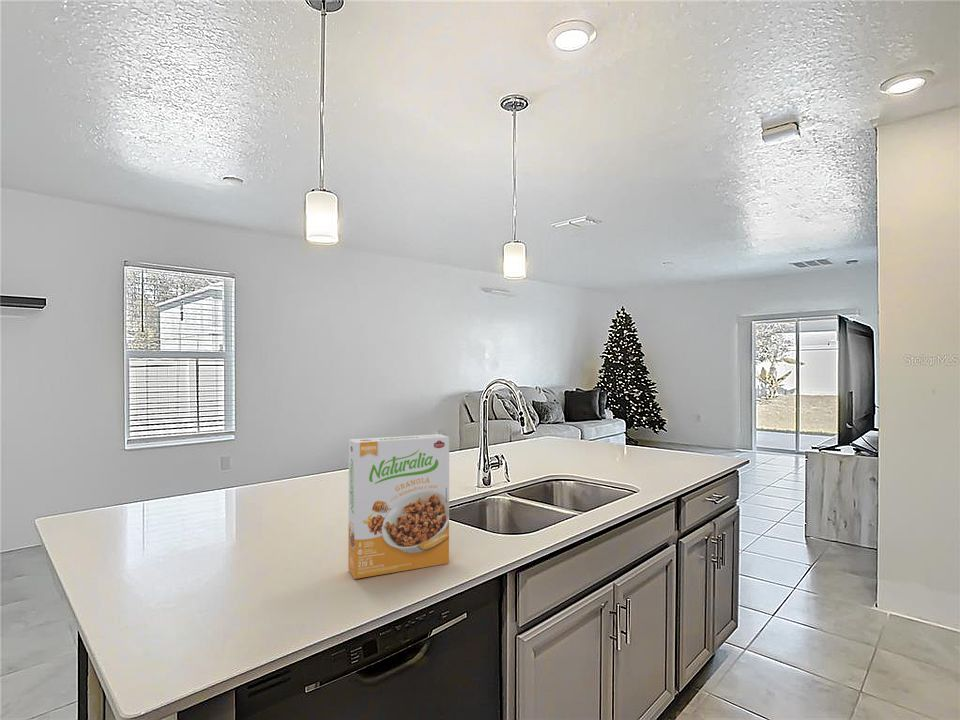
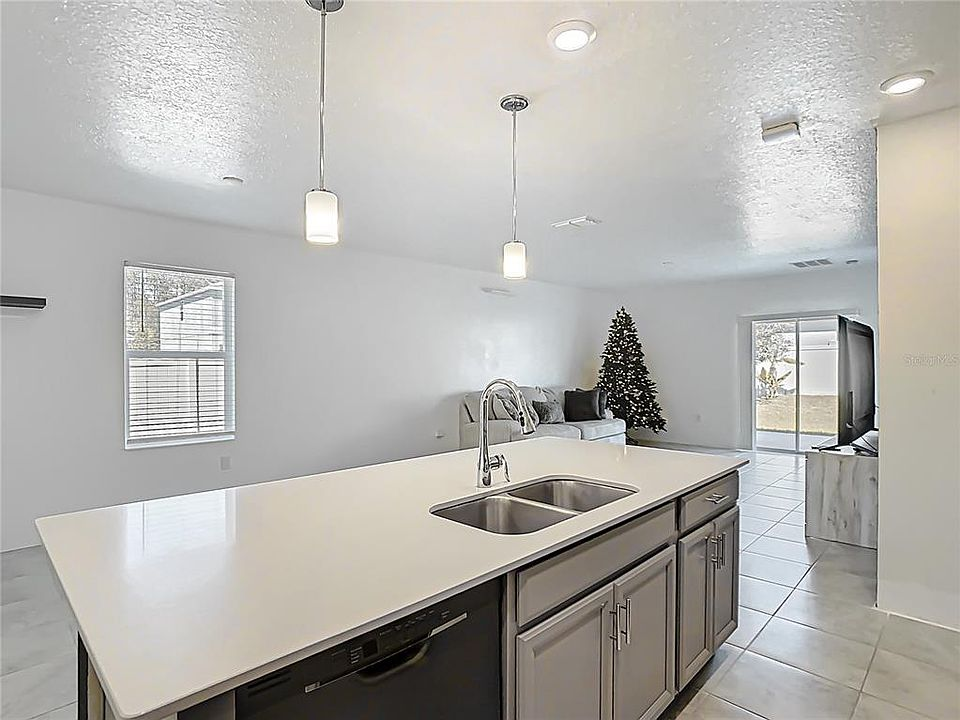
- cereal box (399, 502)
